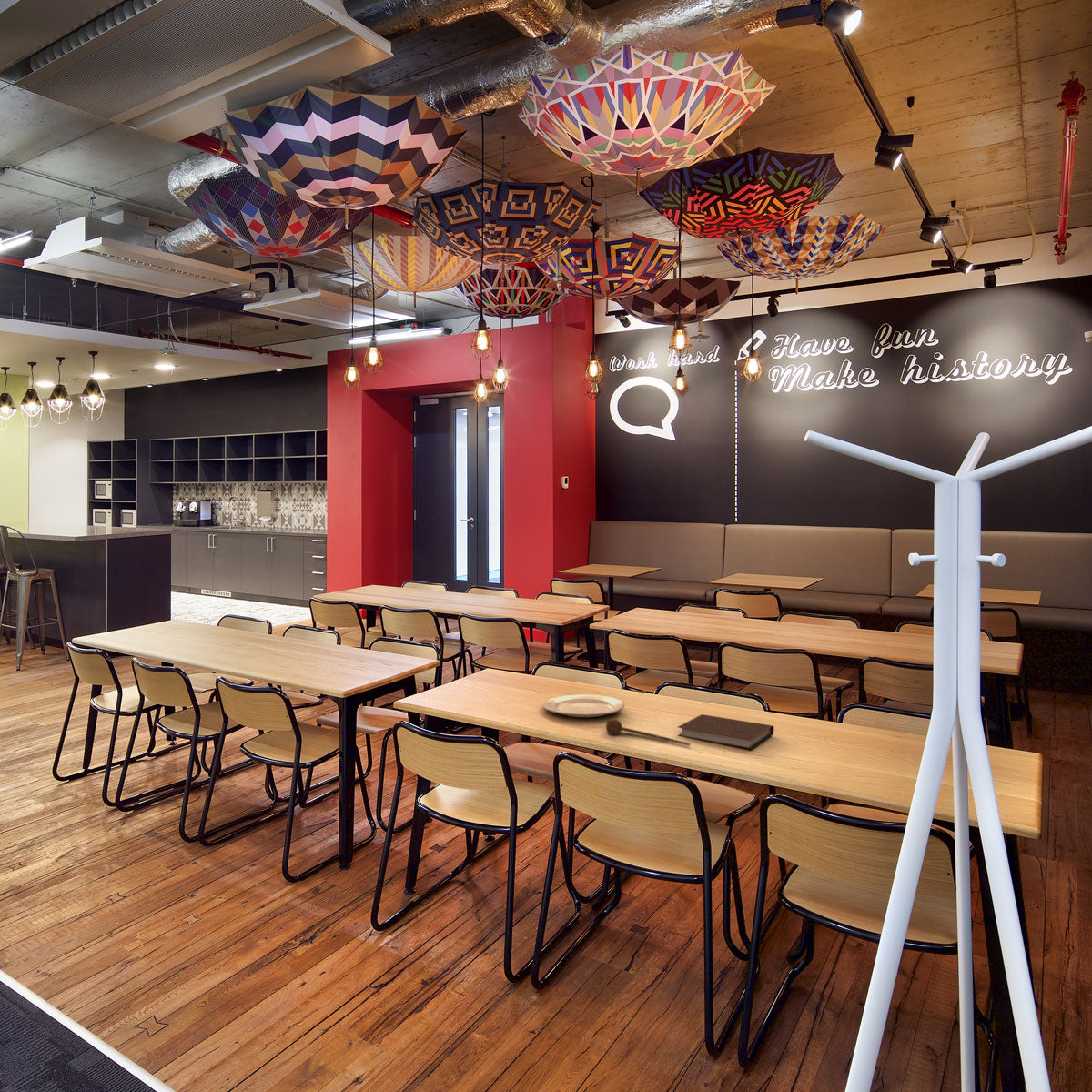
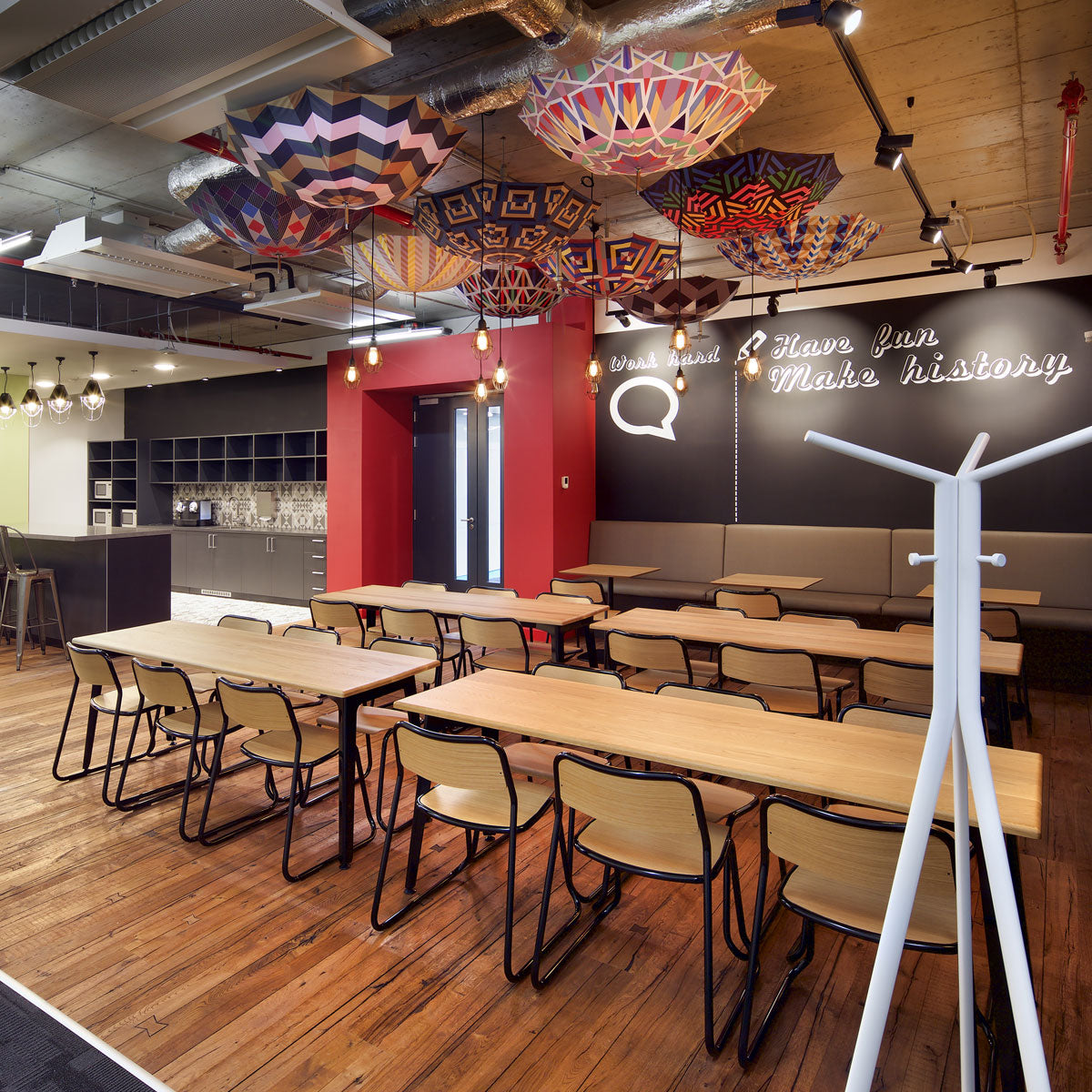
- spoon (646, 733)
- notebook (725, 730)
- chinaware (583, 706)
